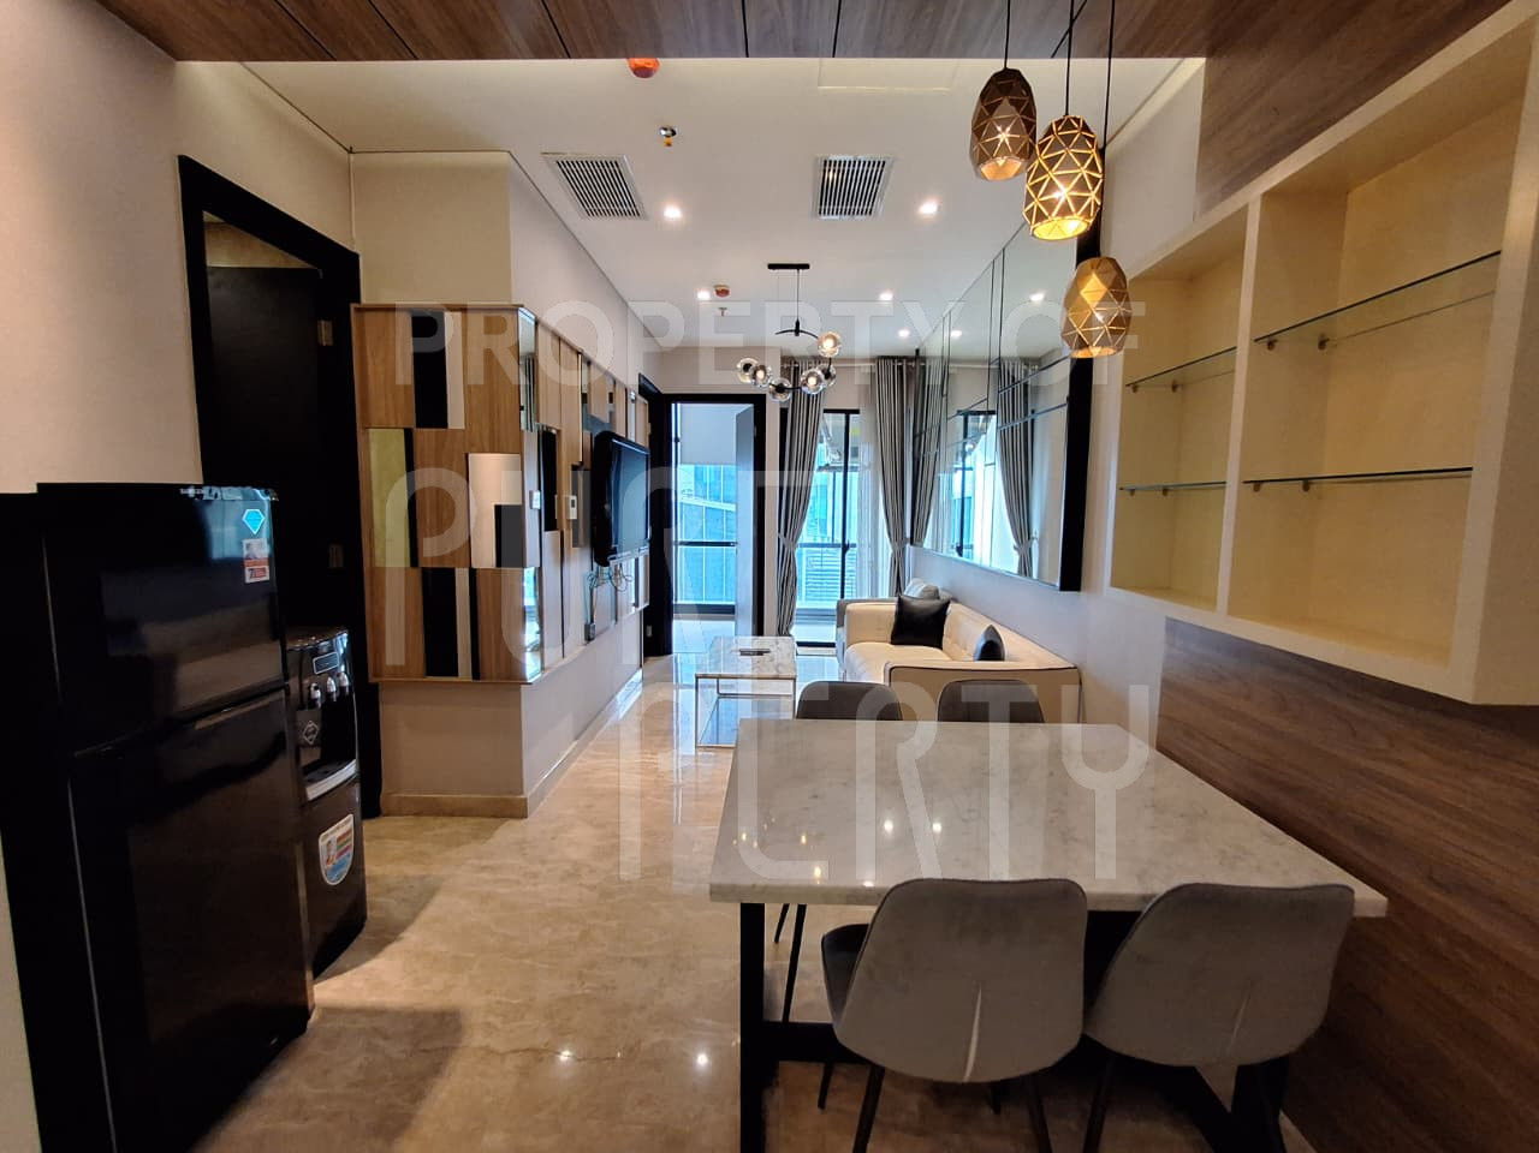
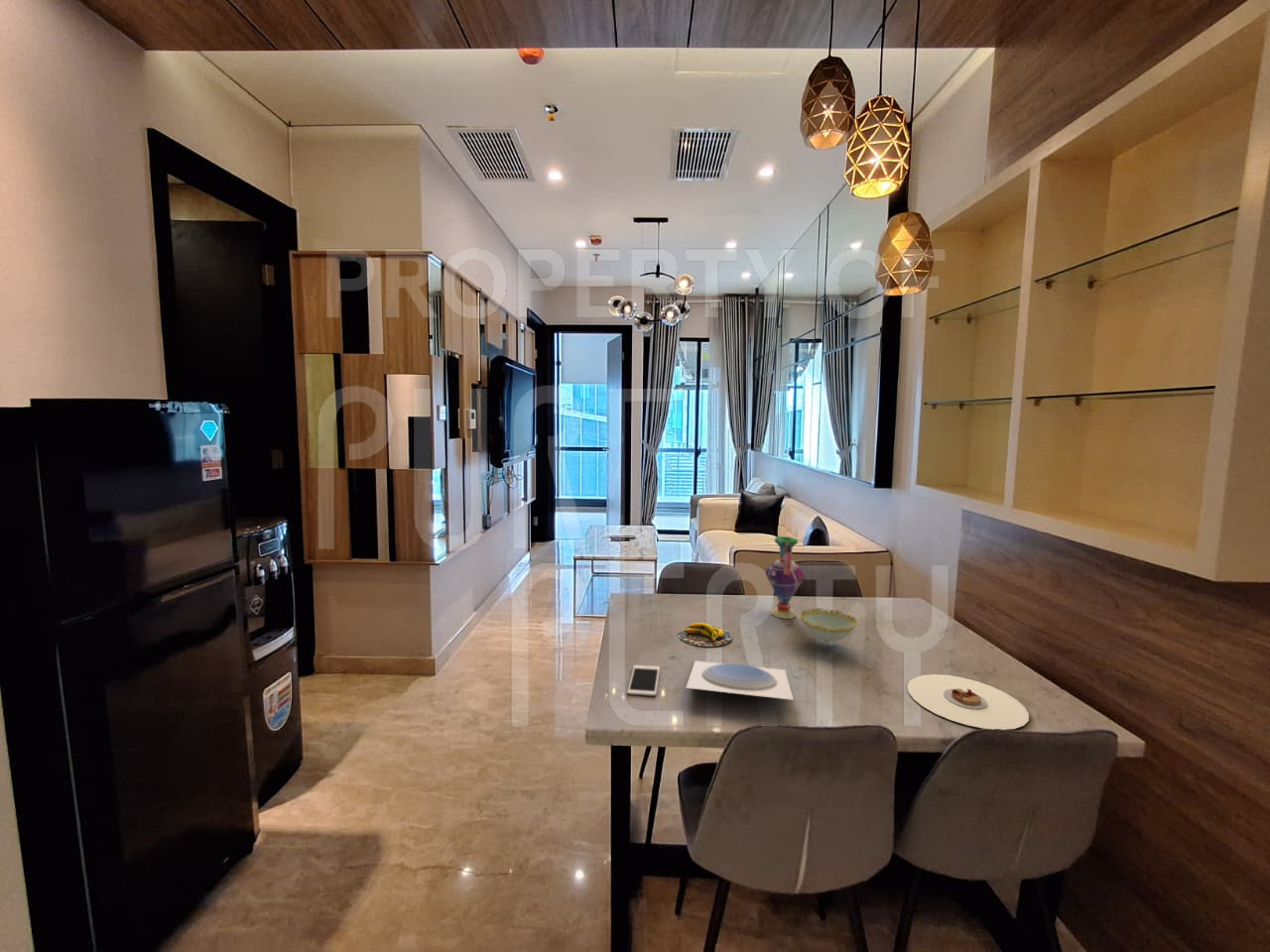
+ vase (784, 576)
+ plate (738, 676)
+ decorative bowl (827, 631)
+ banana (704, 630)
+ cell phone (644, 679)
+ plate (964, 696)
